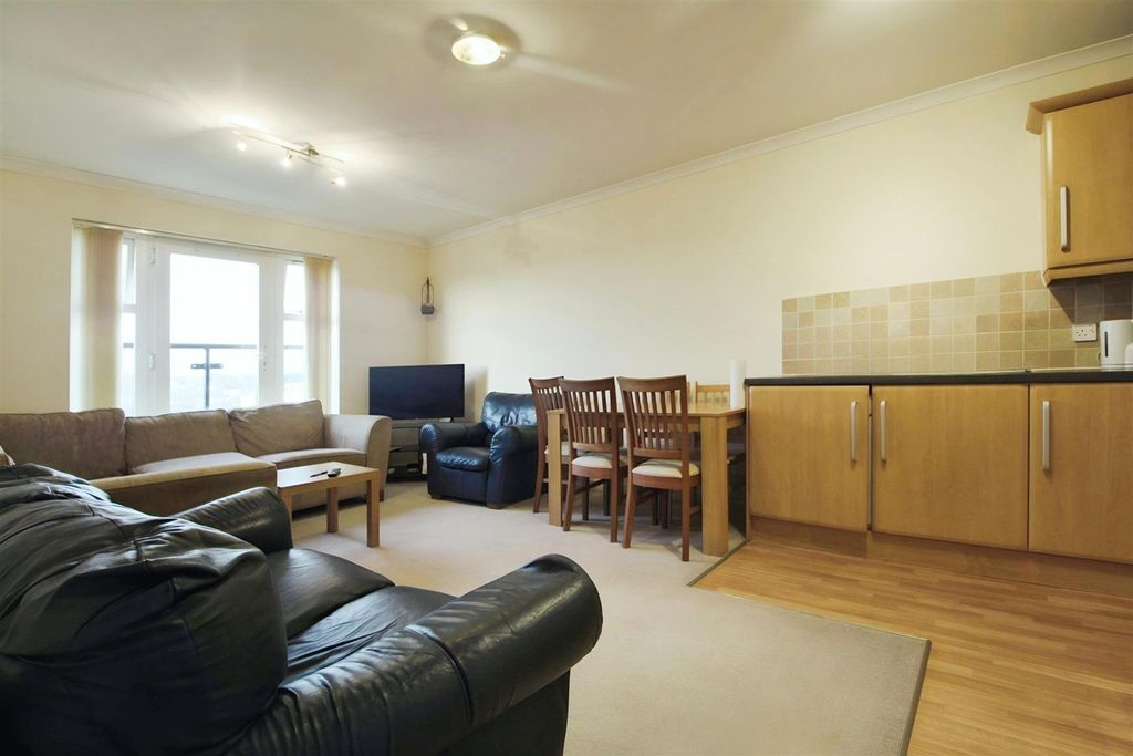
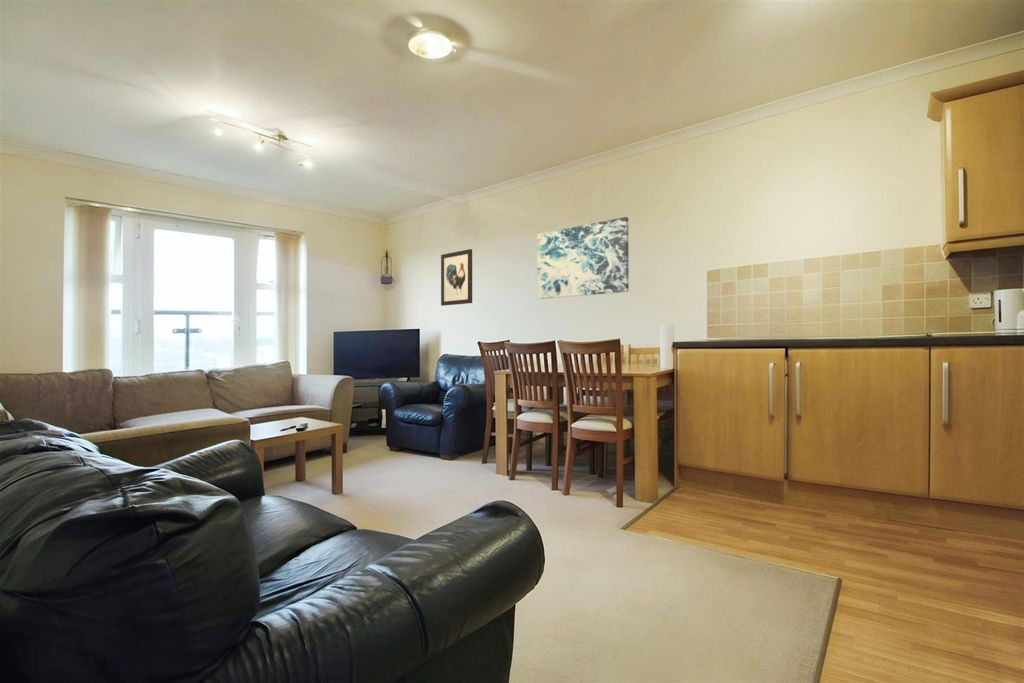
+ wall art (456, 278)
+ wall art (579, 261)
